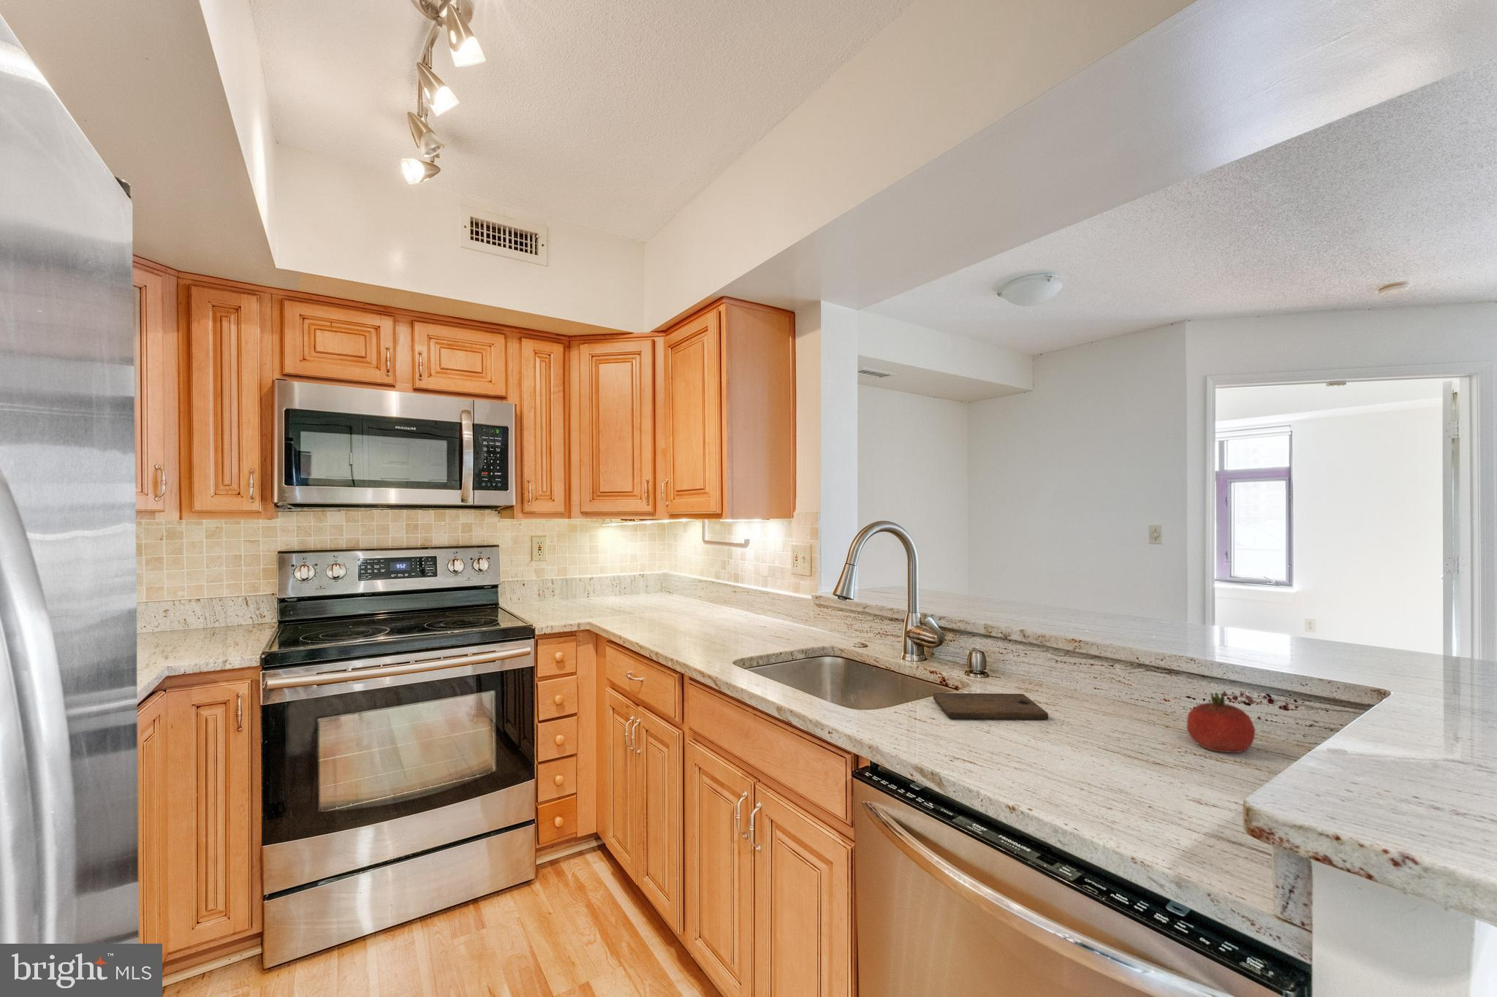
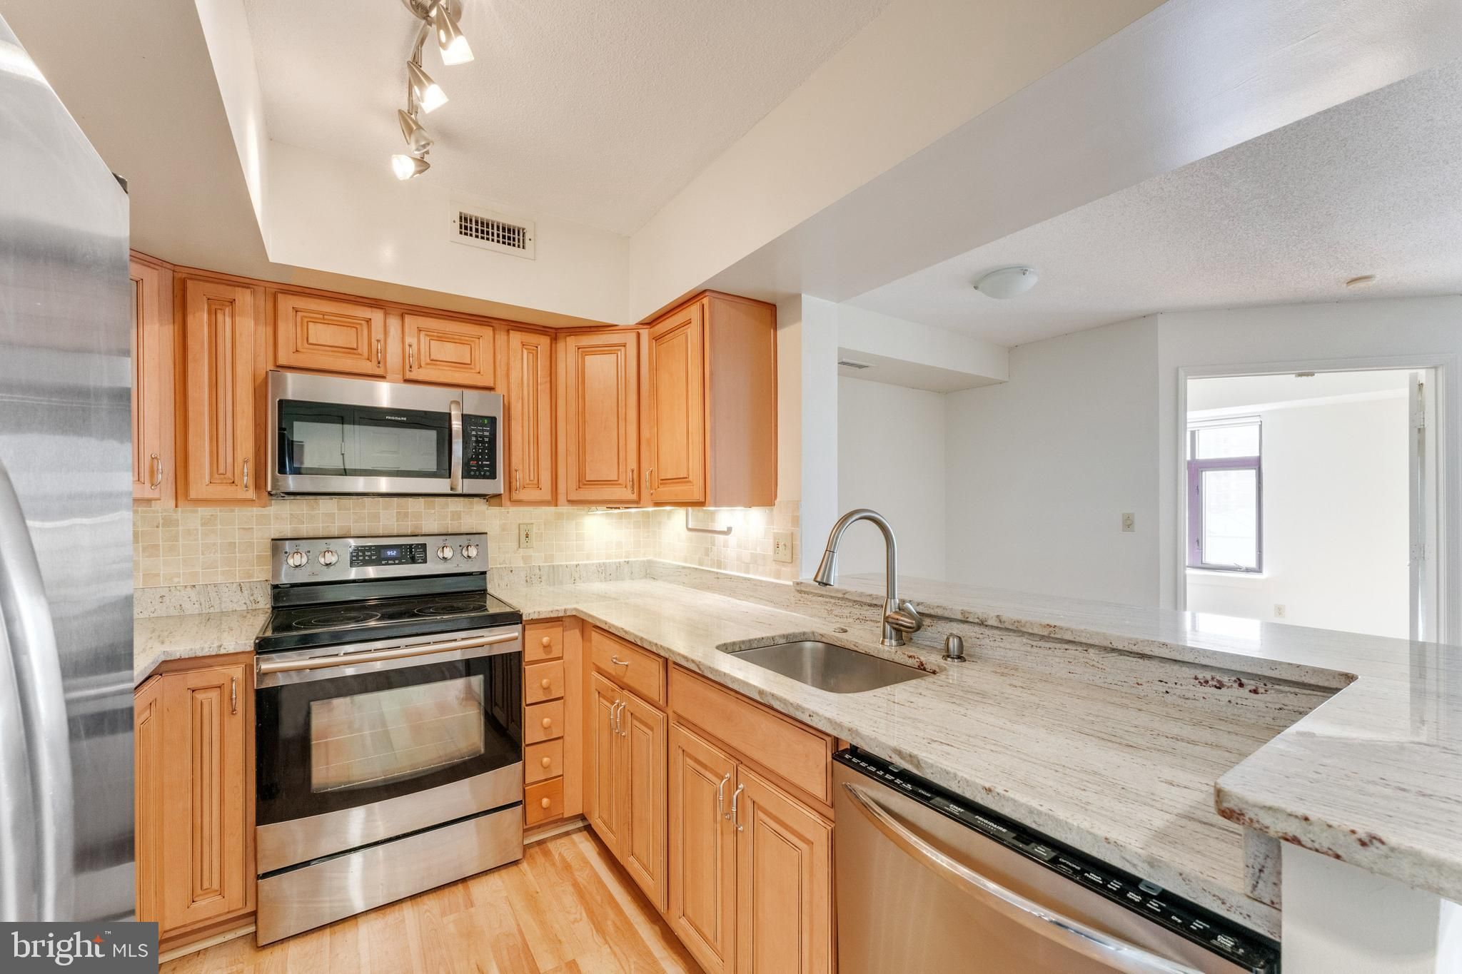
- cutting board (987, 705)
- fruit (1219, 719)
